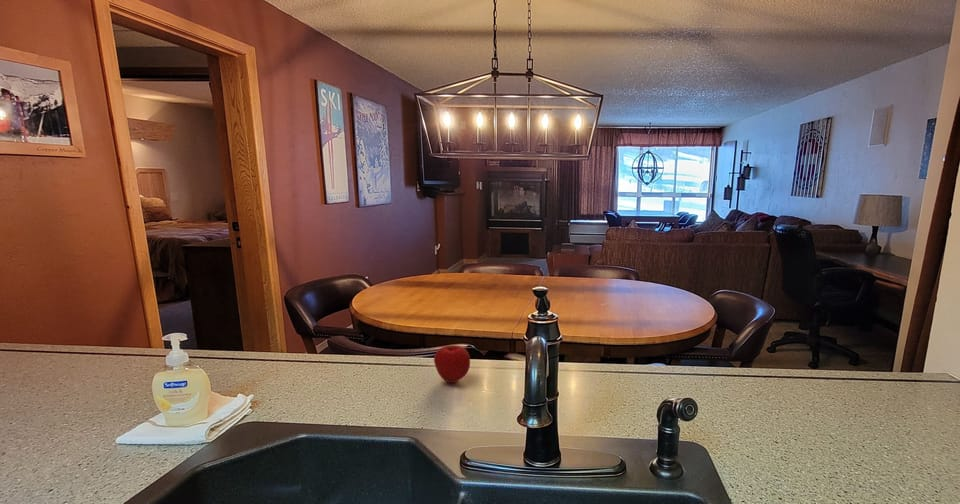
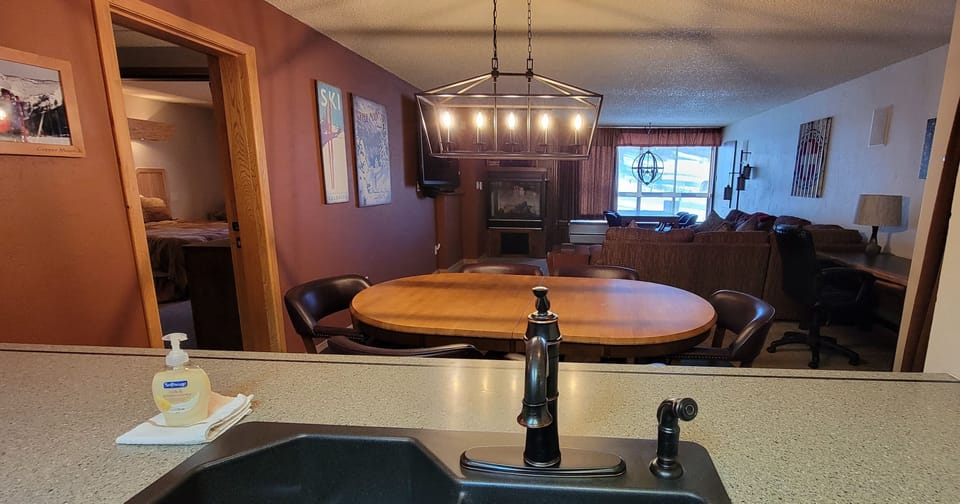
- apple (452, 363)
